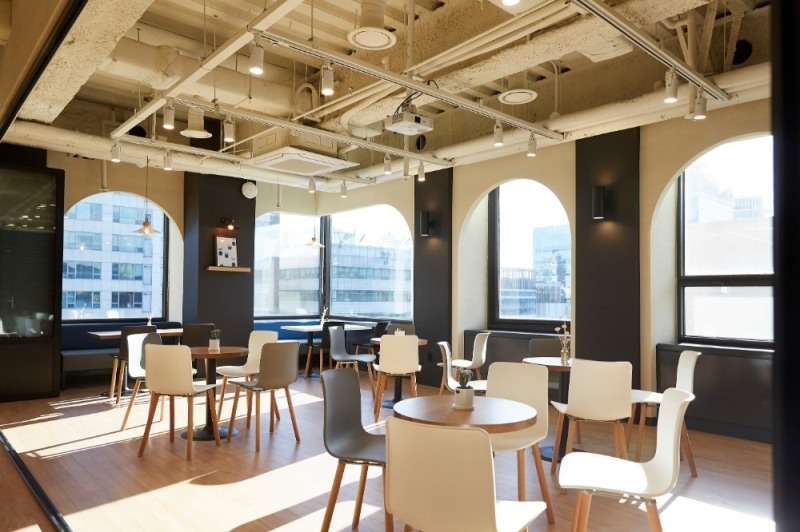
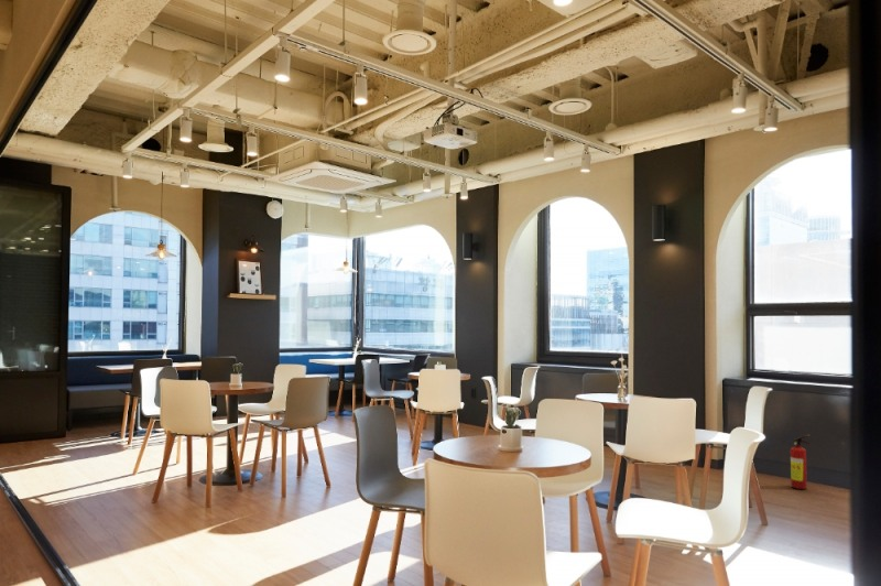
+ fire extinguisher (801, 460)
